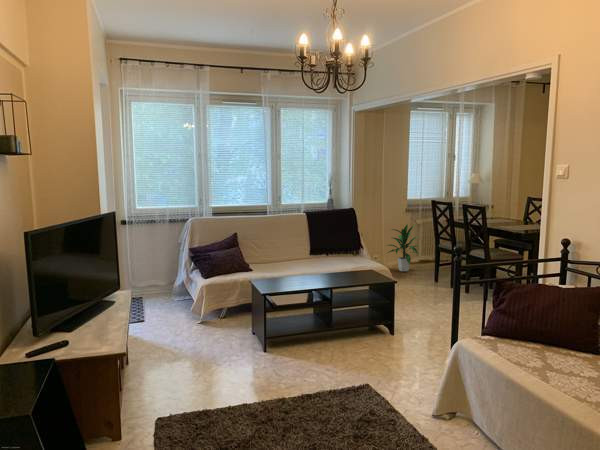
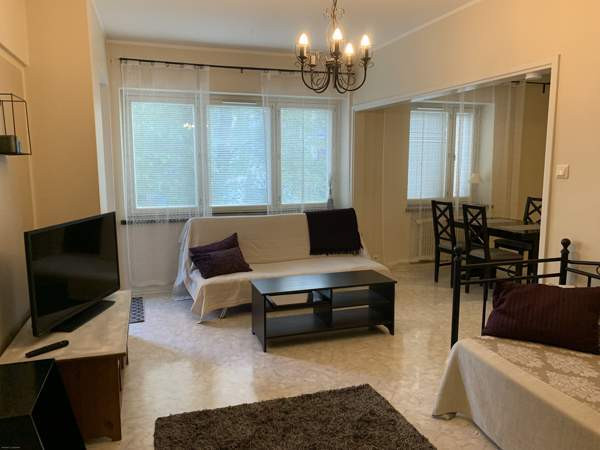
- indoor plant (403, 247)
